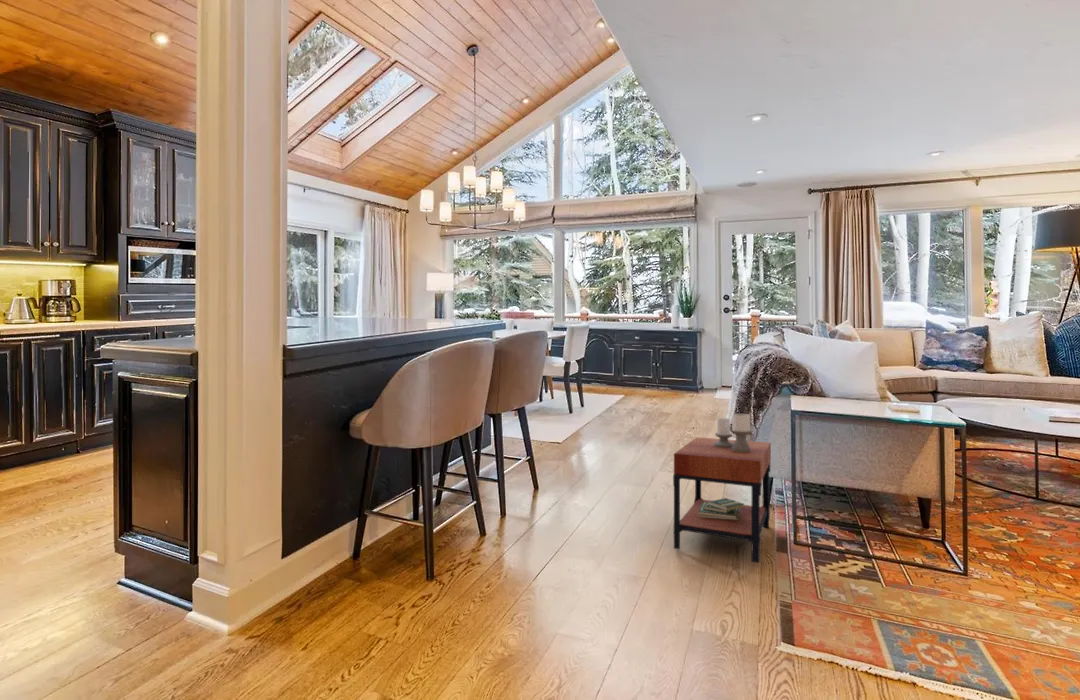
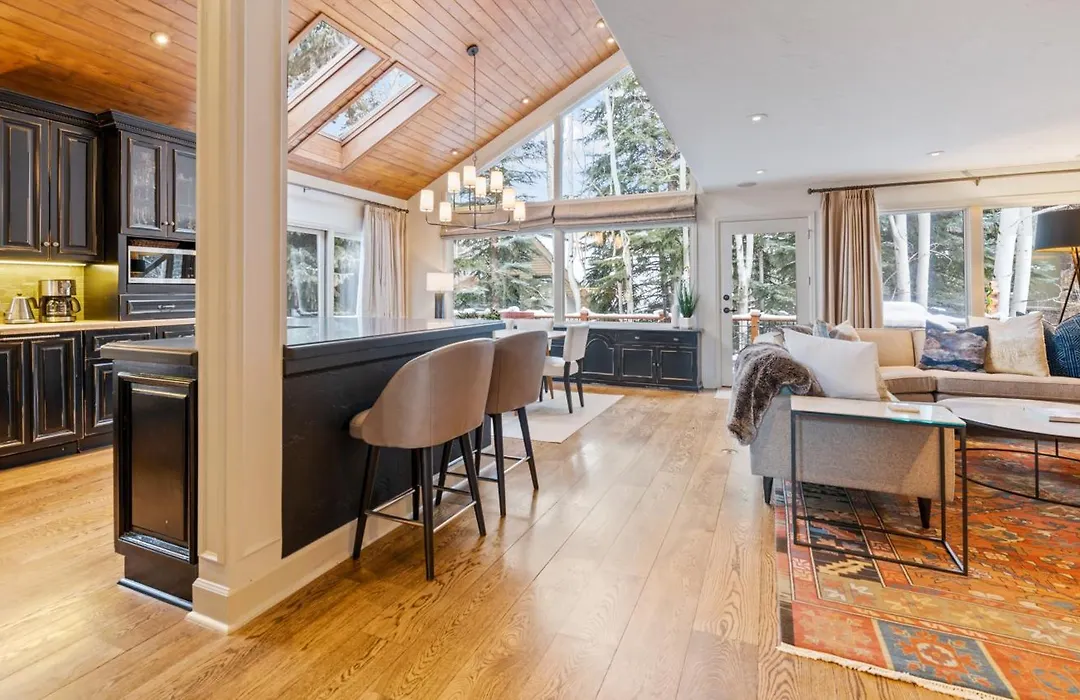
- side table (724, 475)
